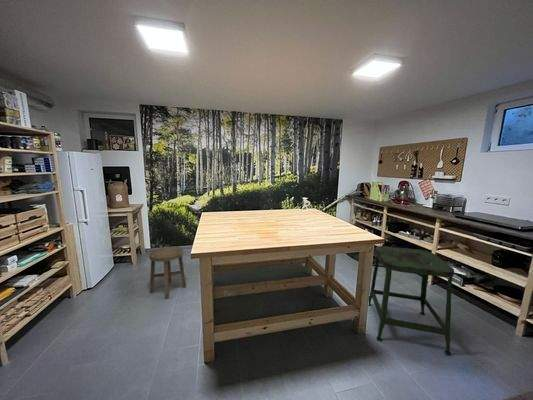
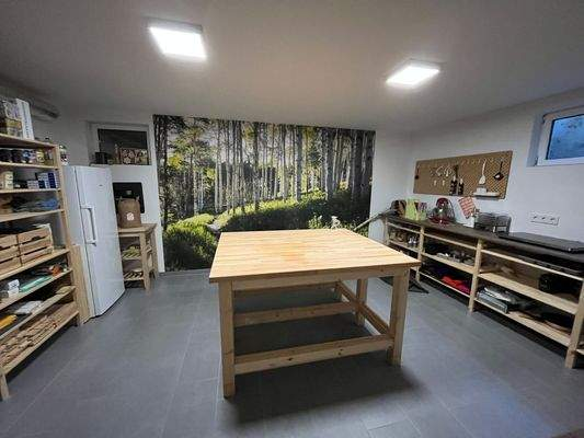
- stool (406, 294)
- stool (167, 270)
